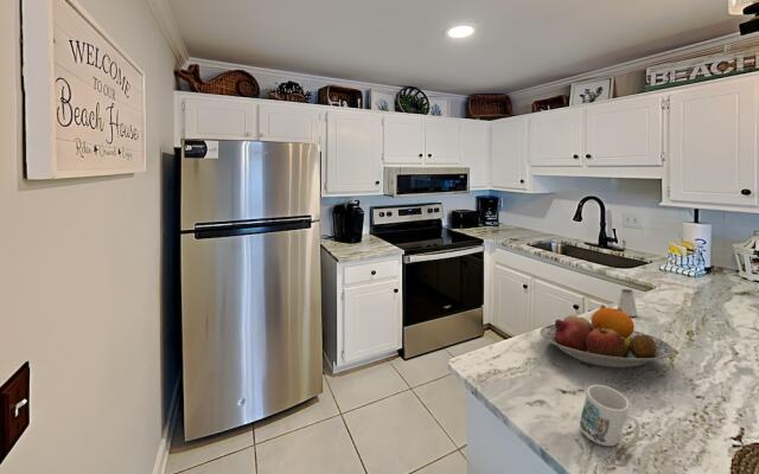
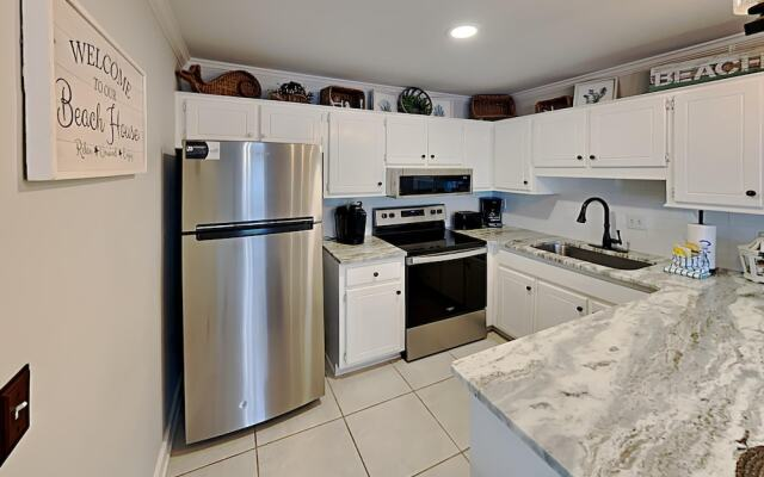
- saltshaker (626, 301)
- mug (608, 416)
- fruit bowl (600, 333)
